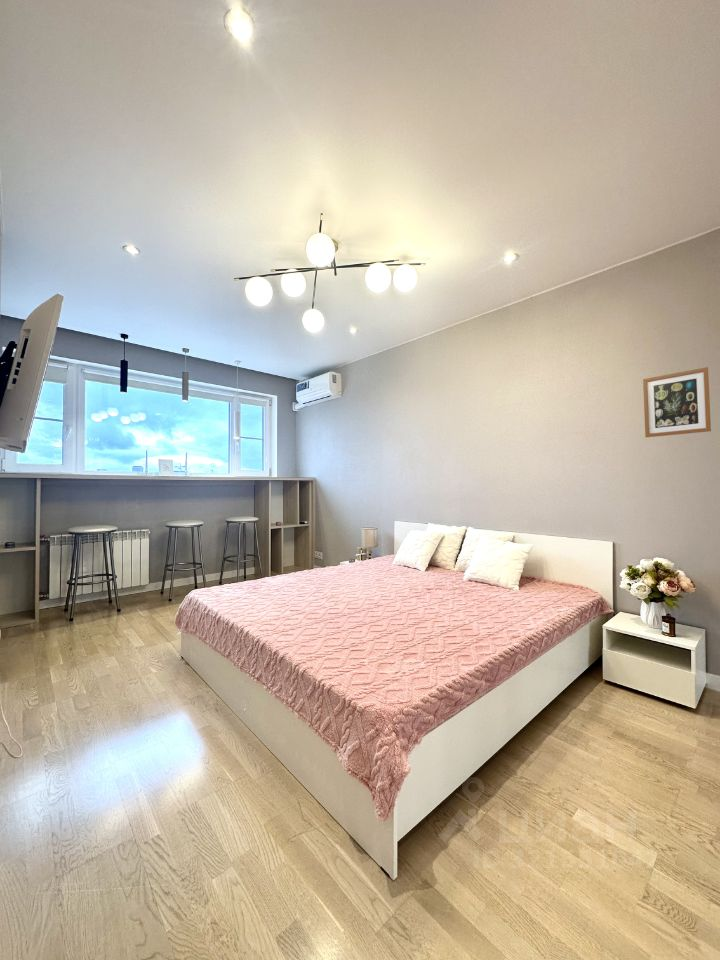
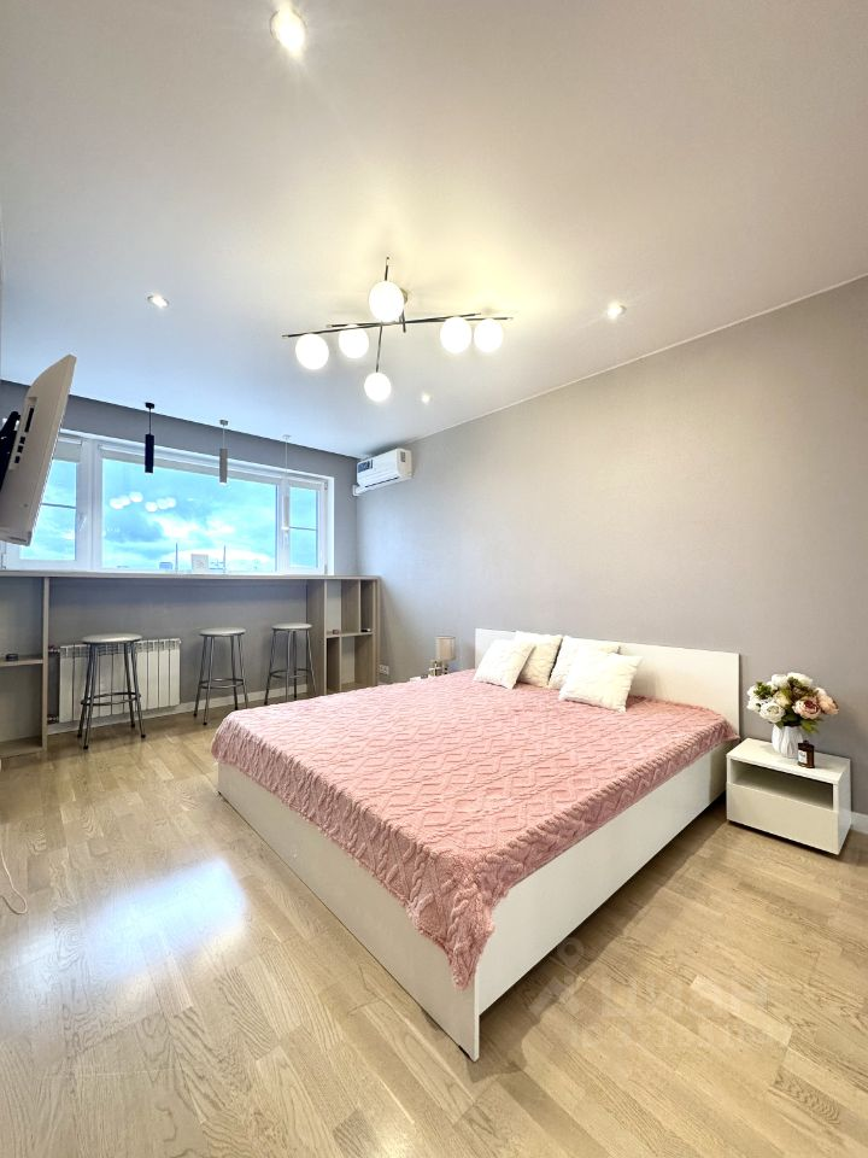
- wall art (675, 403)
